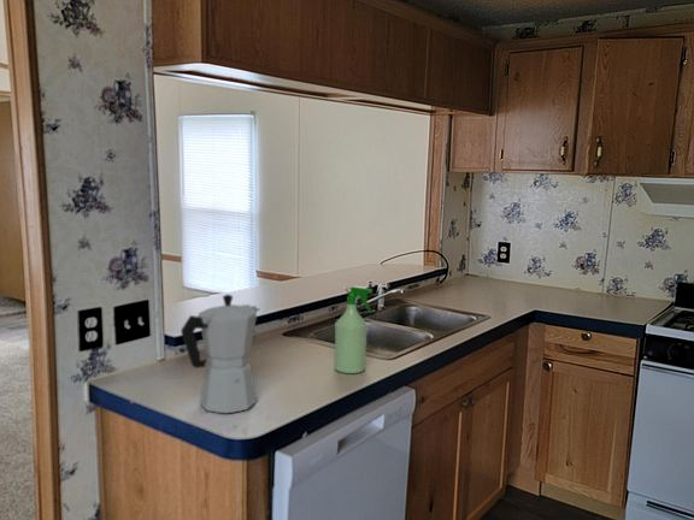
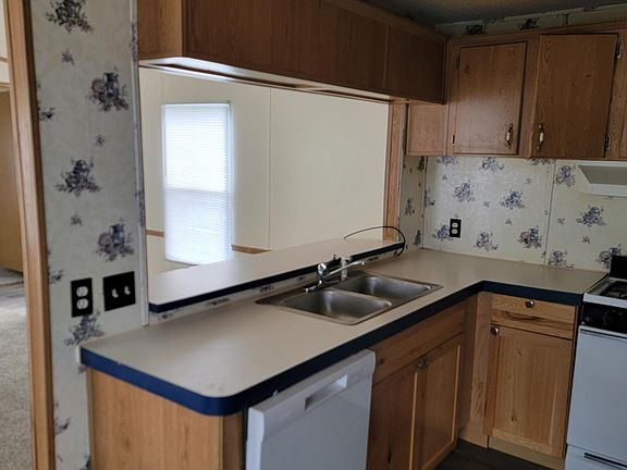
- spray bottle (351, 327)
- moka pot (223, 350)
